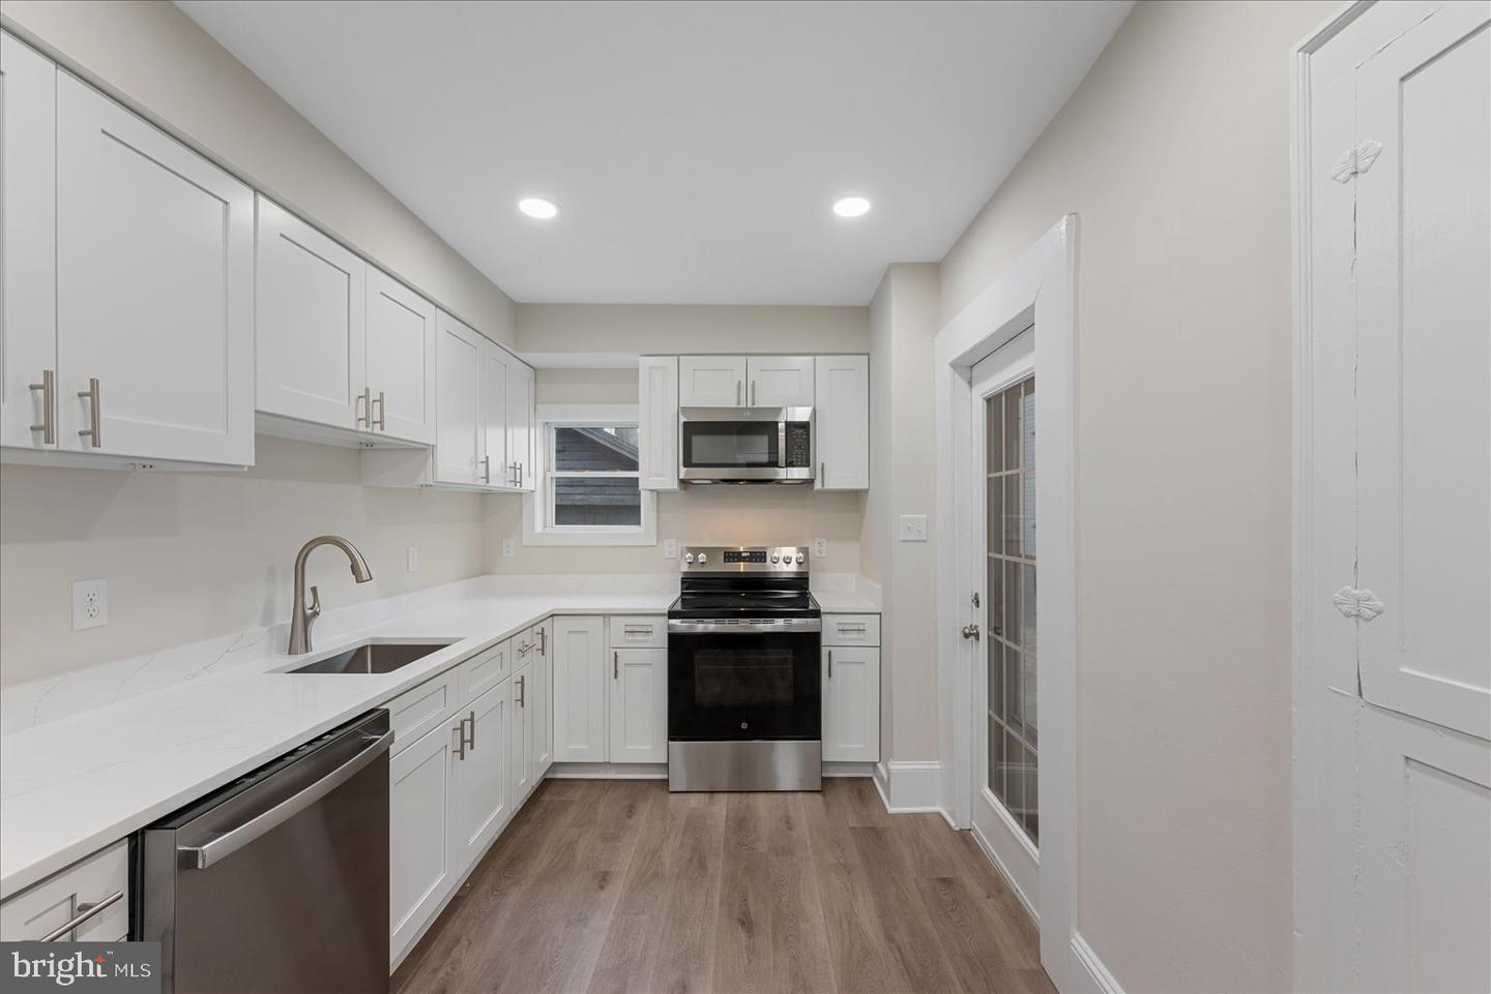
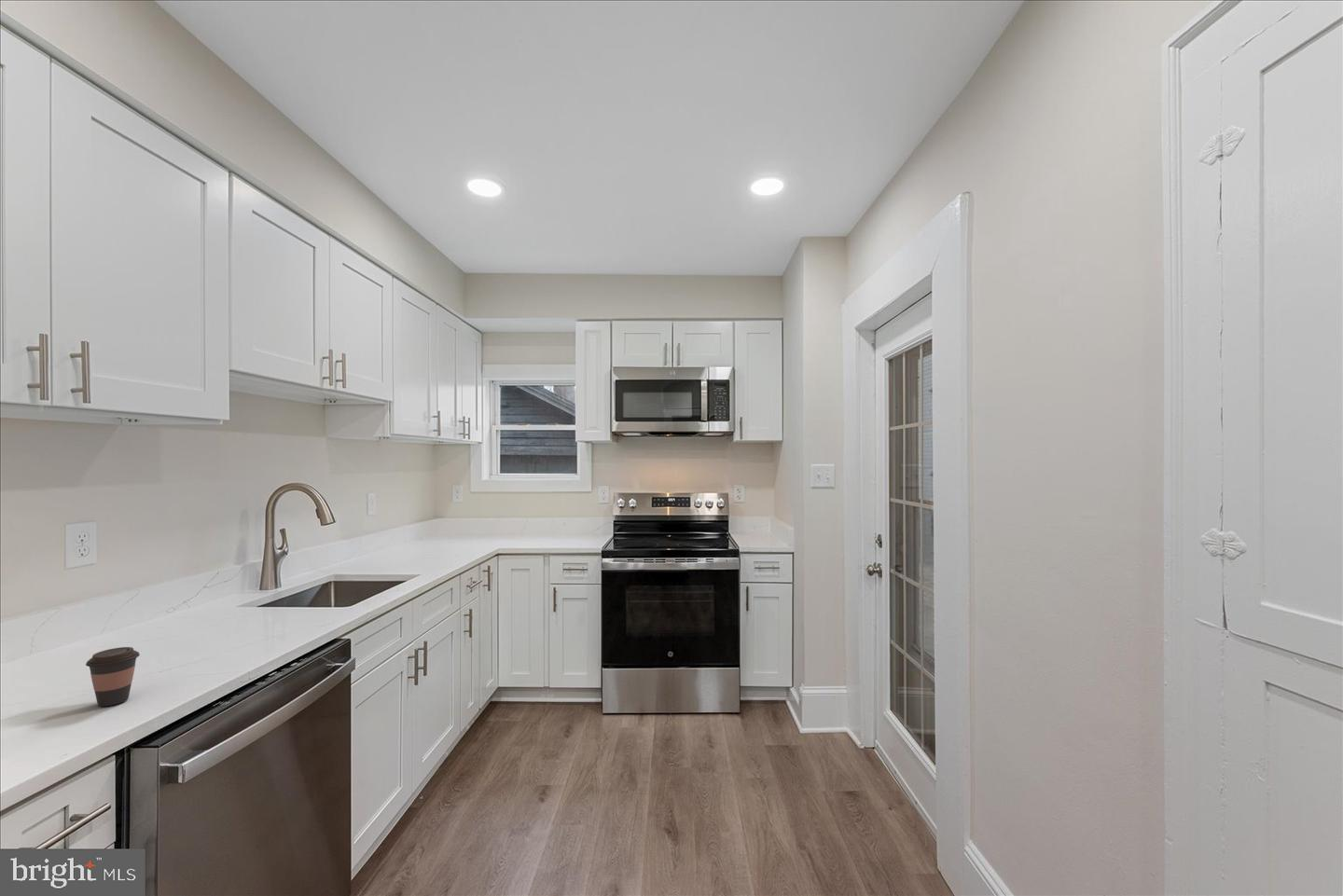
+ coffee cup (113, 676)
